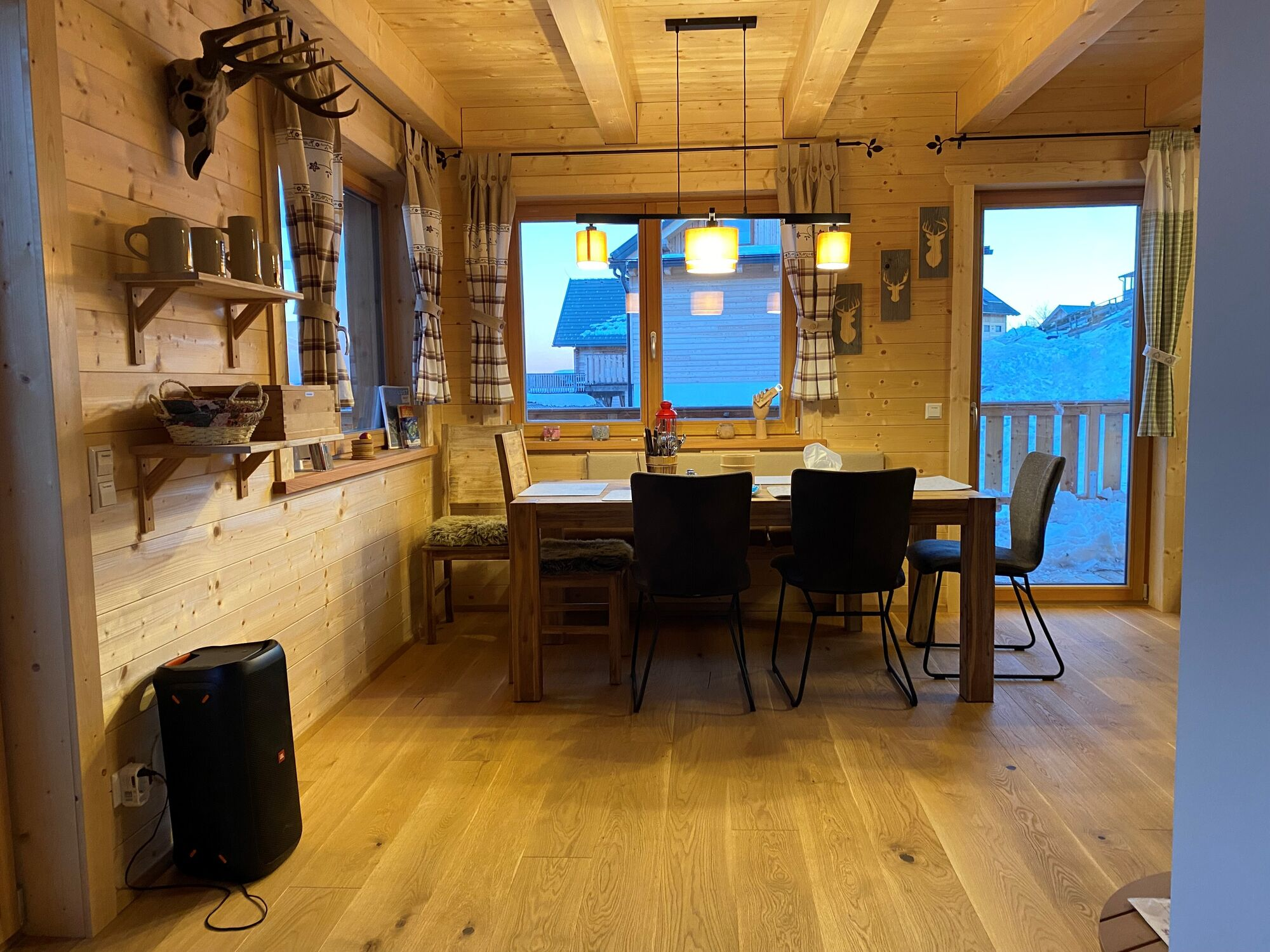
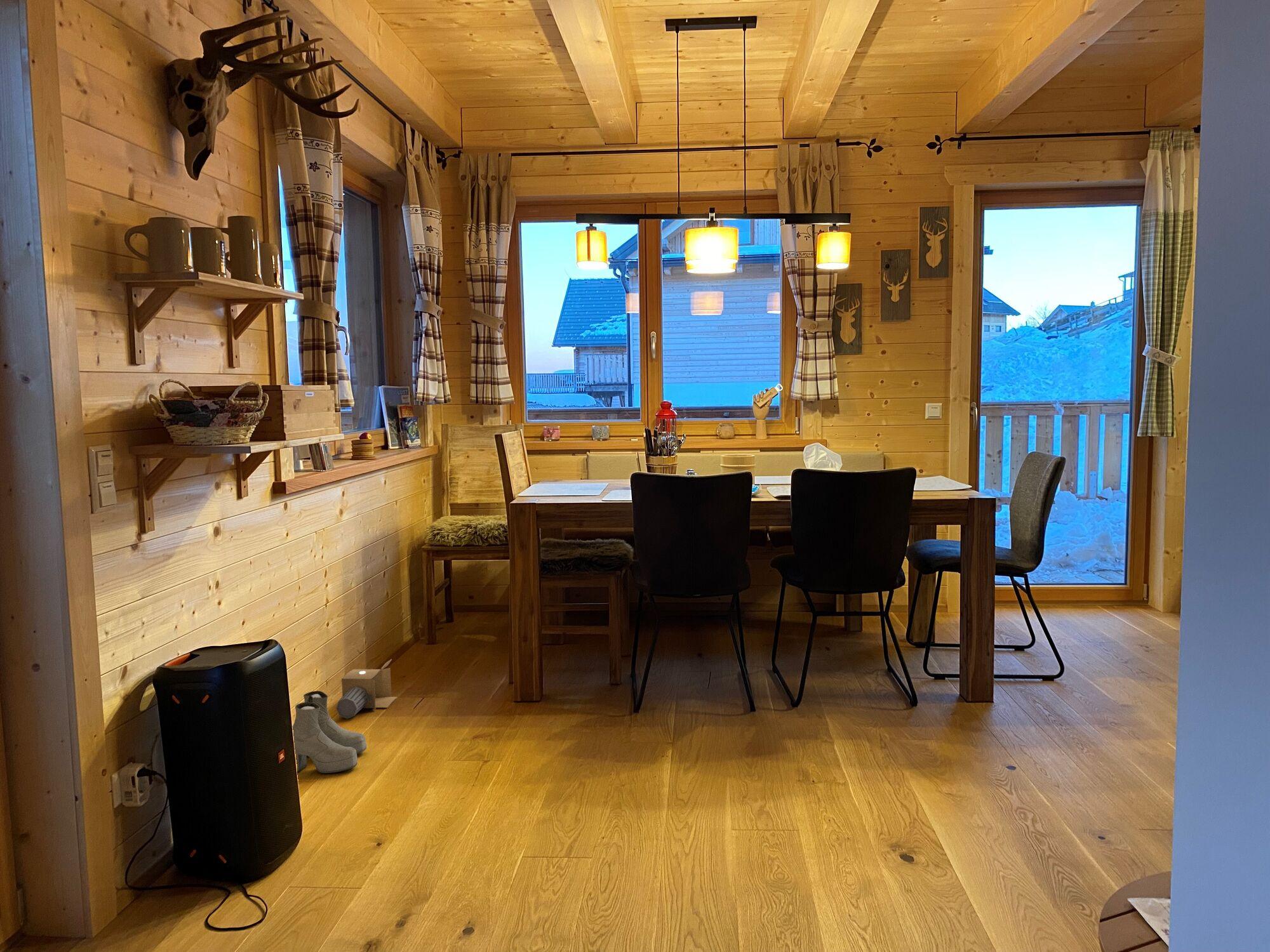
+ boots (325, 729)
+ cardboard box (369, 682)
